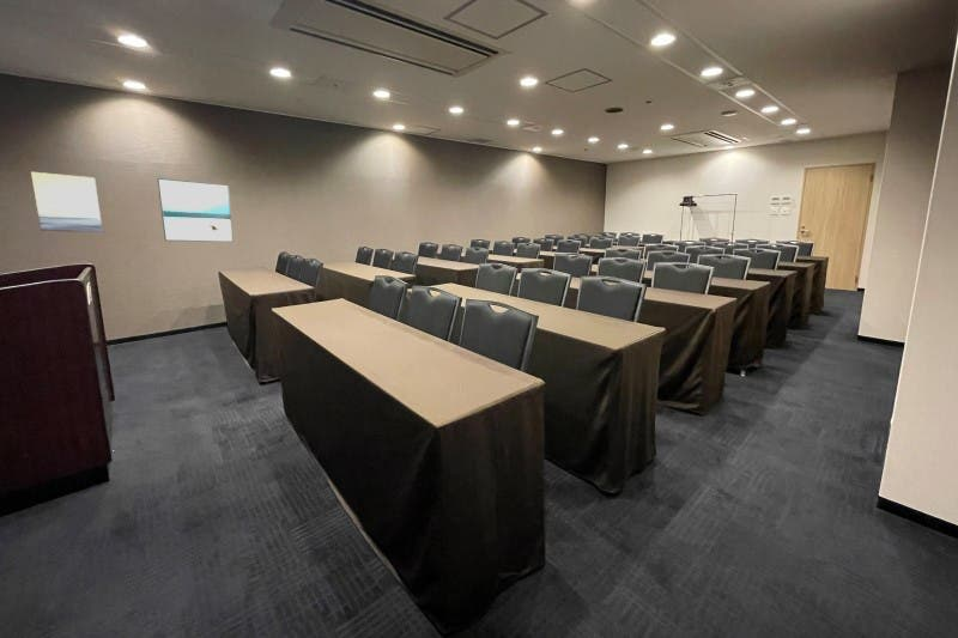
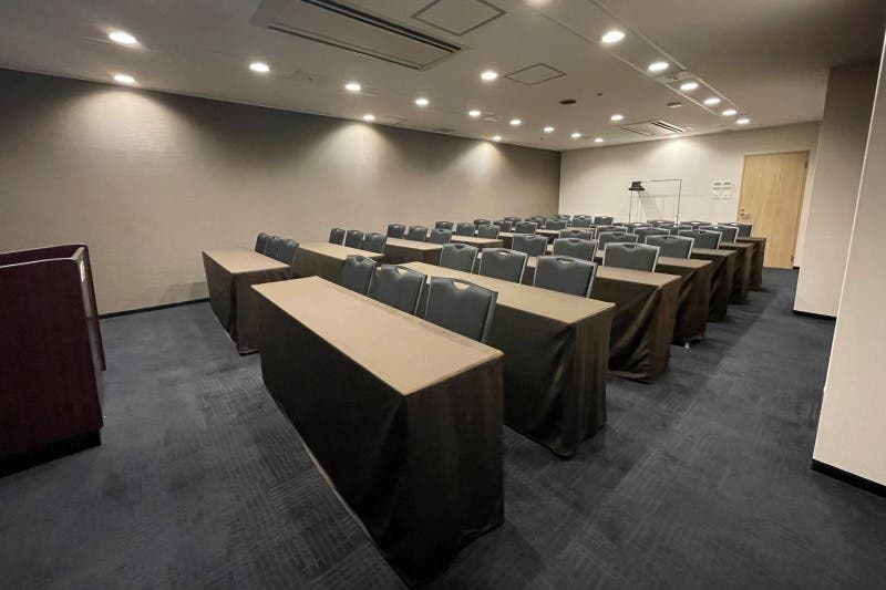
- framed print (198, 212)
- wall art (68, 203)
